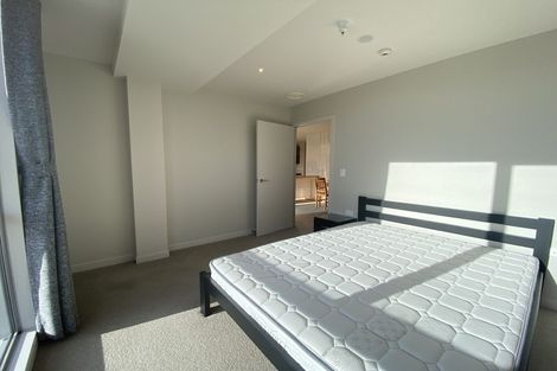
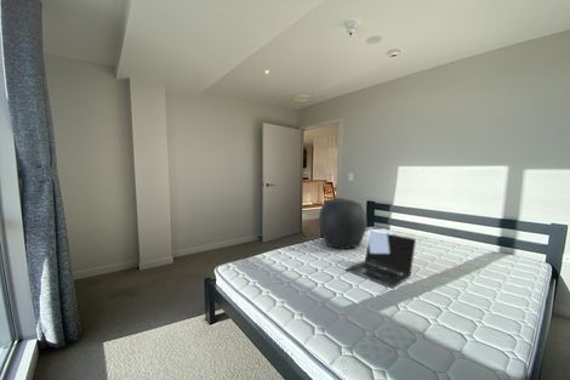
+ laptop (380, 254)
+ decorative stone (342, 222)
